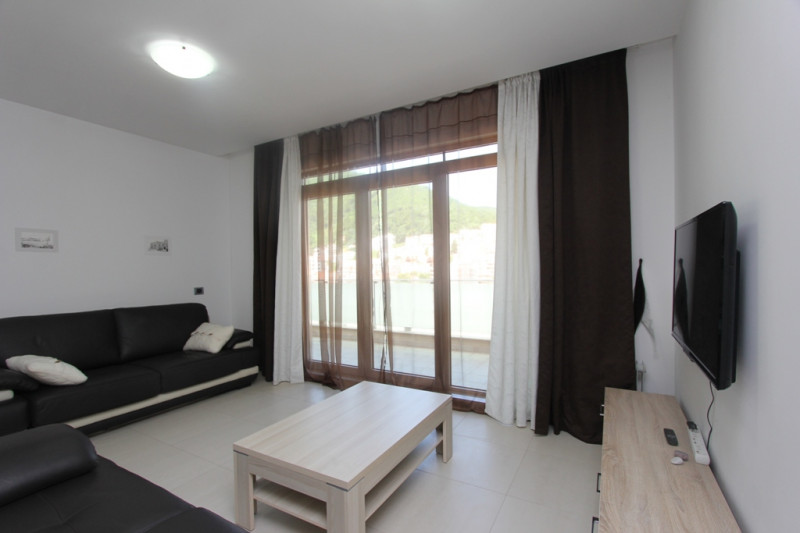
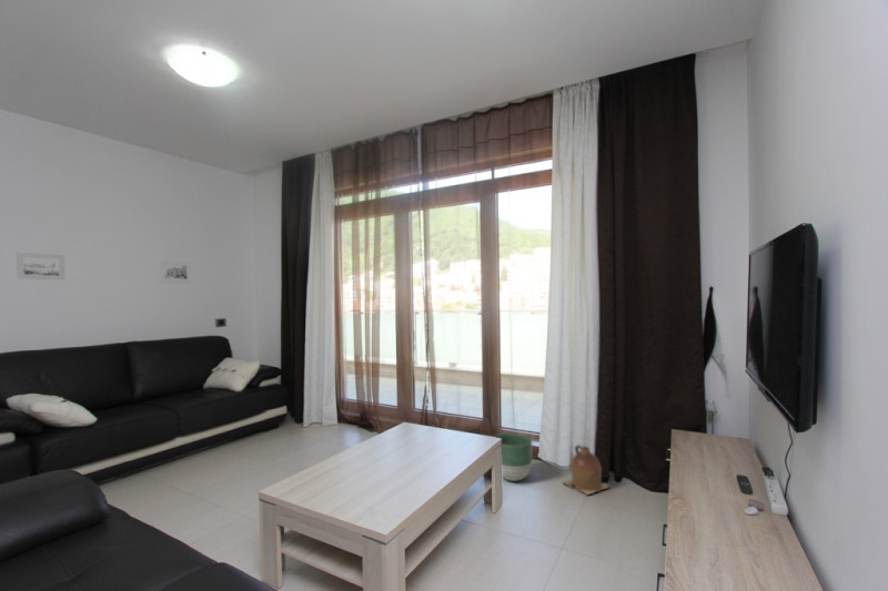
+ ceramic jug (585, 467)
+ planter (512, 458)
